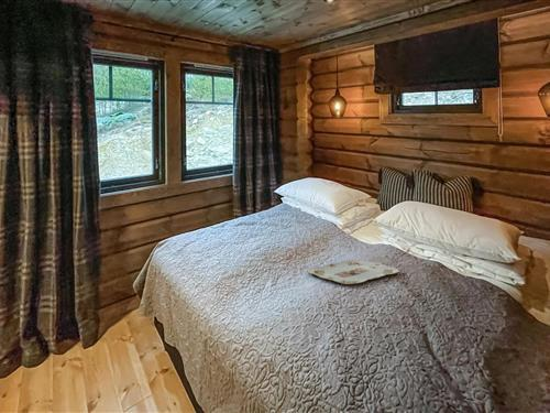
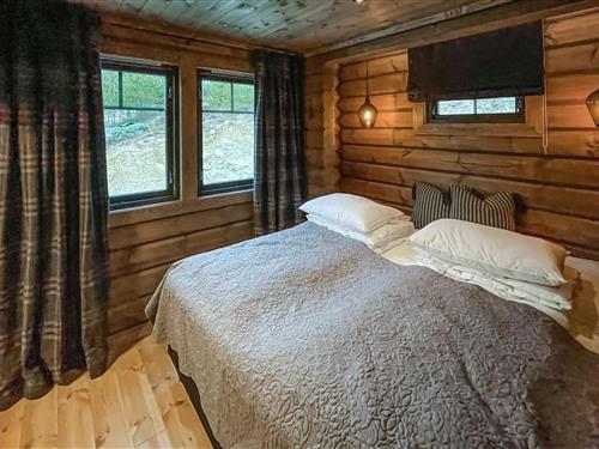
- serving tray (352, 271)
